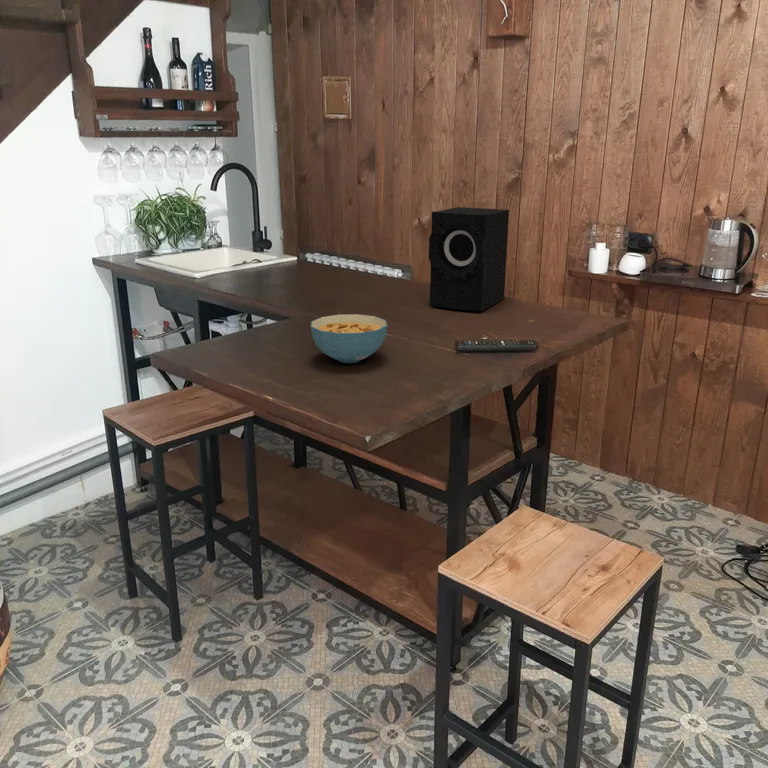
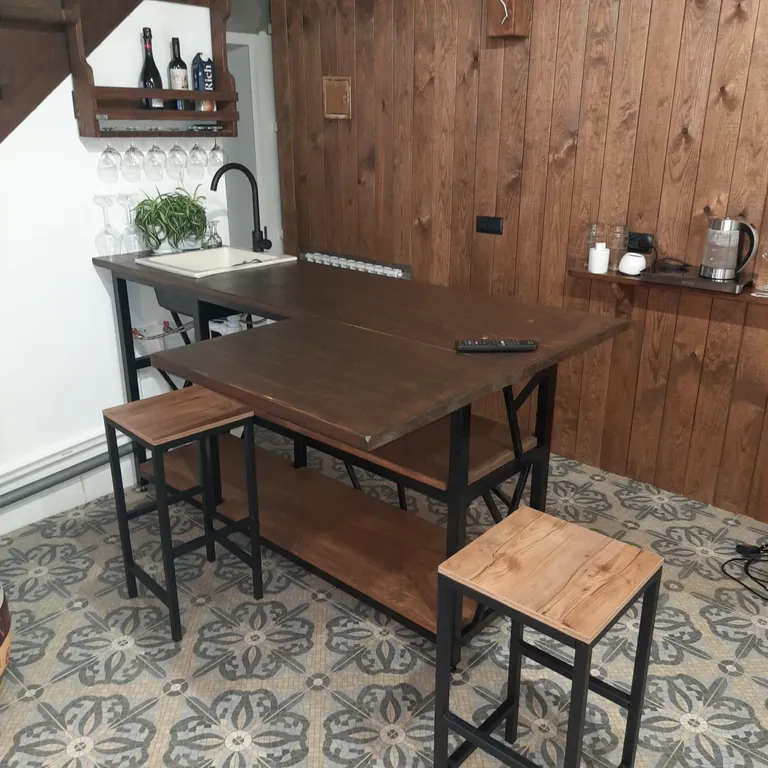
- cereal bowl (349, 341)
- speaker (468, 258)
